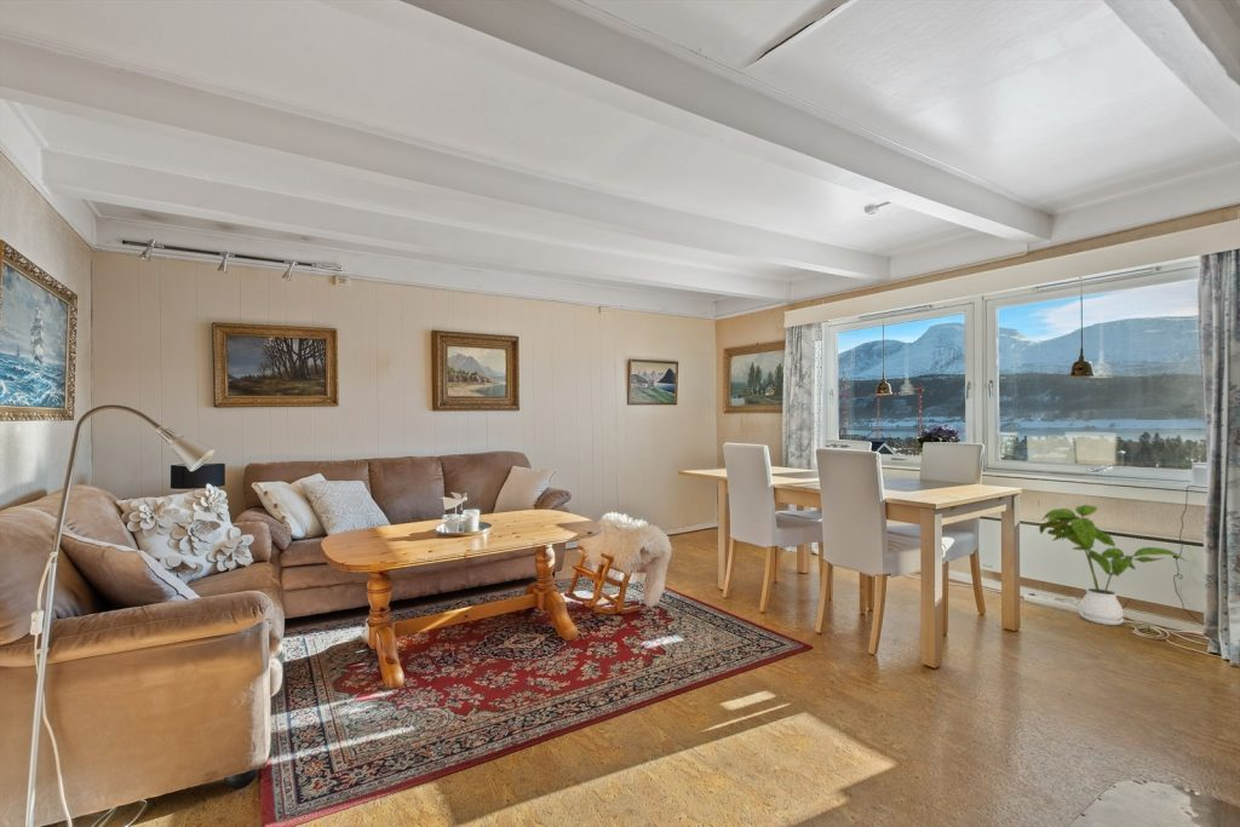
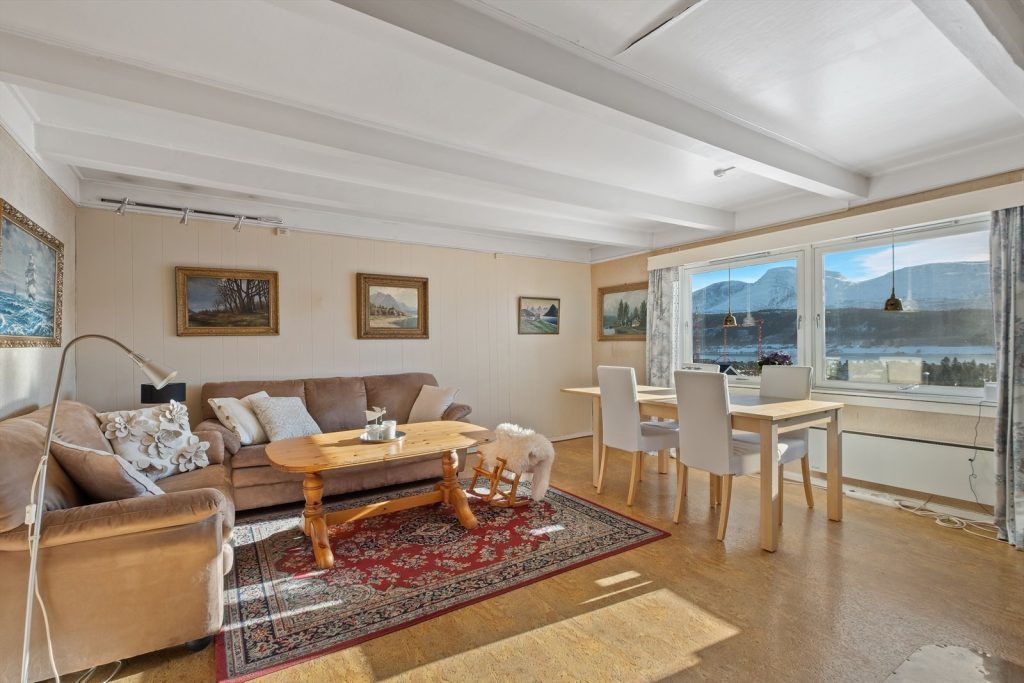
- house plant (1098, 563)
